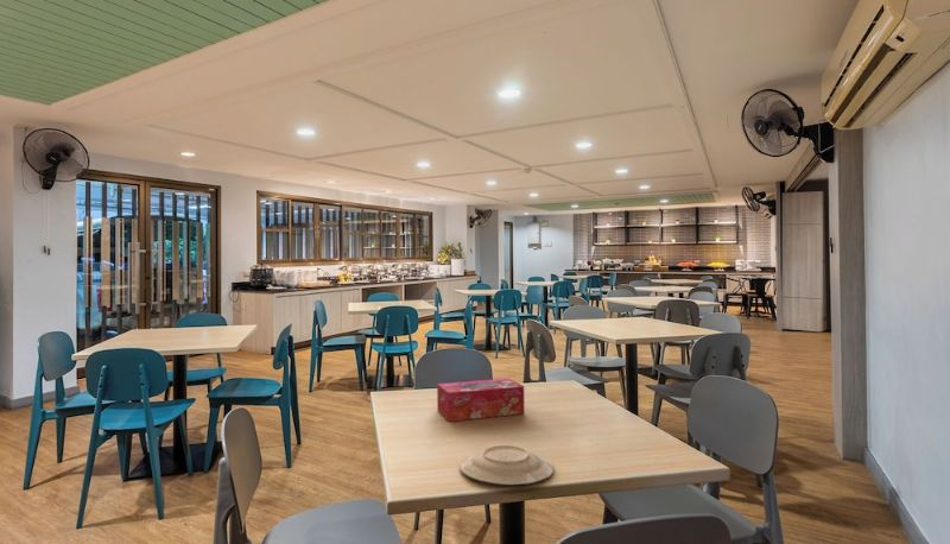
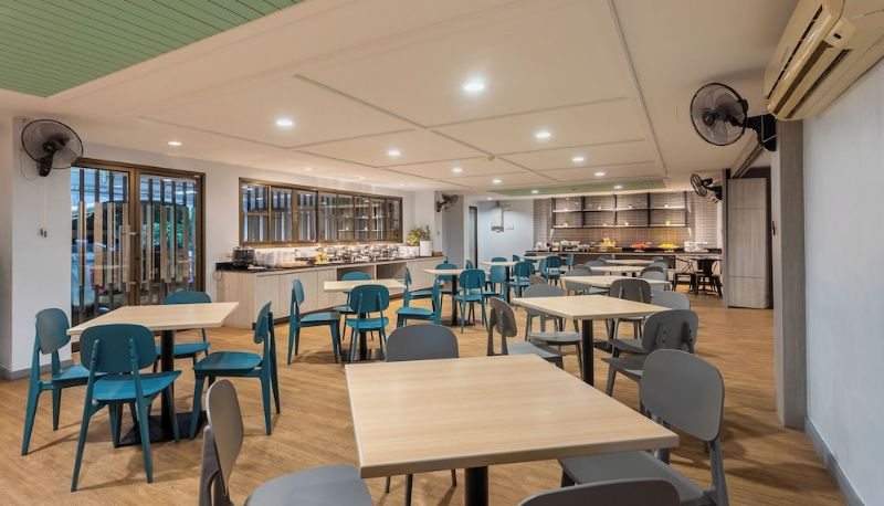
- plate (506, 460)
- tissue box (480, 398)
